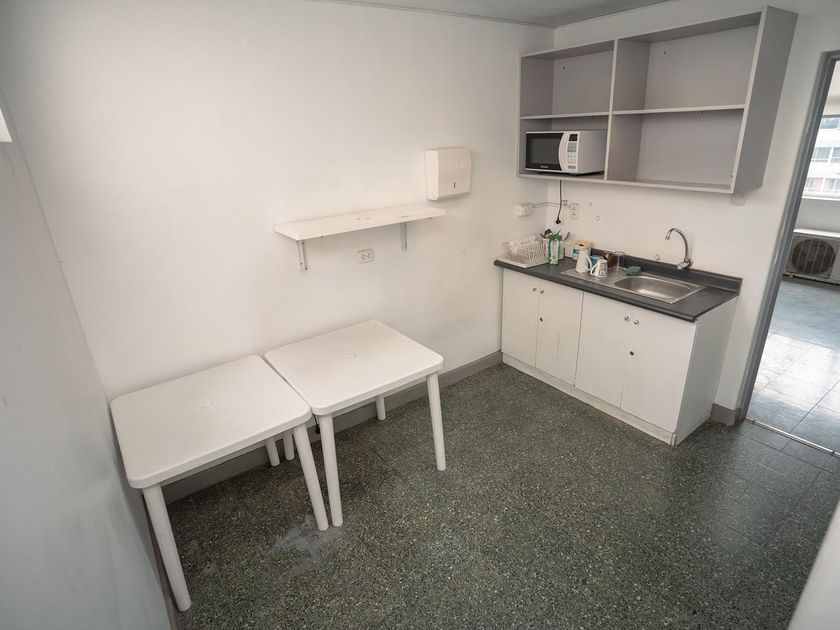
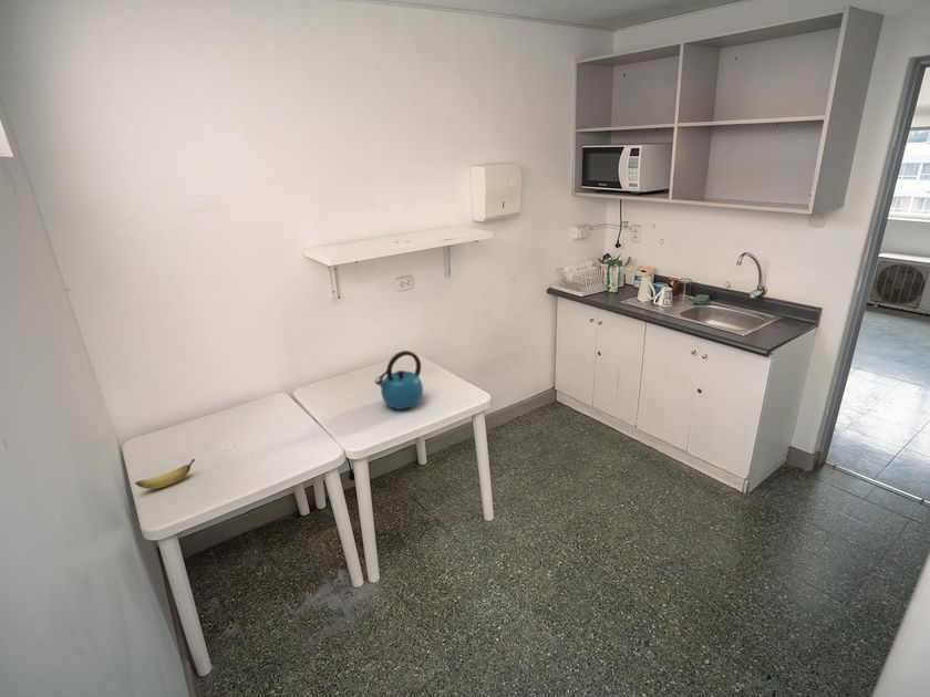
+ banana (167, 476)
+ kettle (399, 378)
